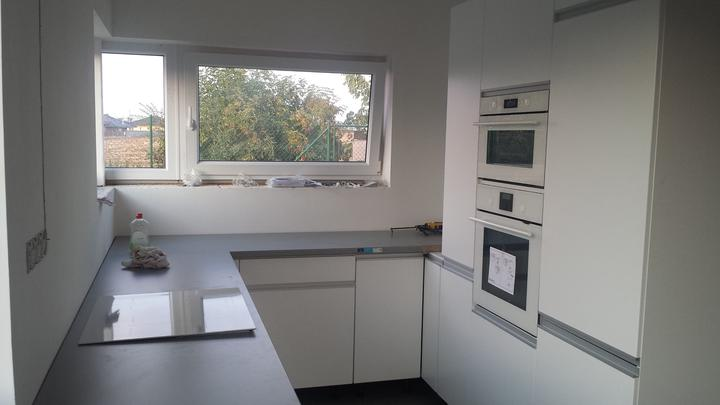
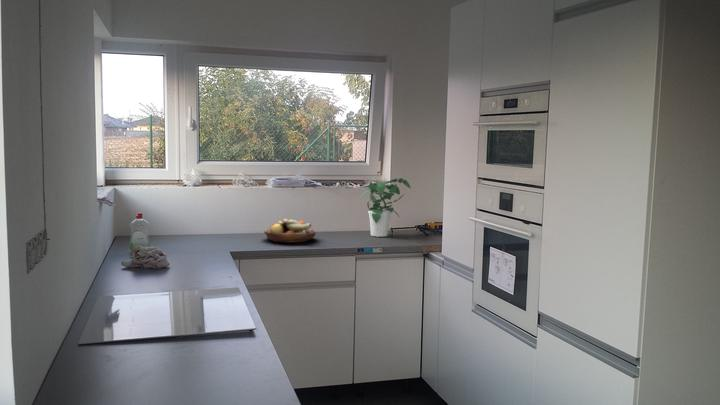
+ fruit bowl (290, 229)
+ potted plant (384, 206)
